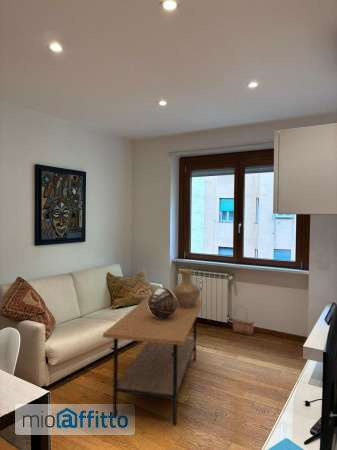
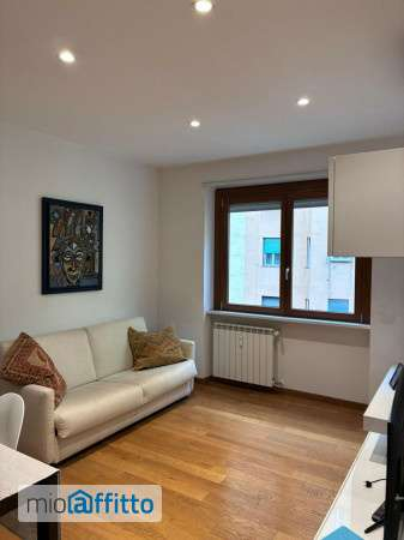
- basket (243, 320)
- vase (186, 287)
- decorative bowl (162, 302)
- coffee table (161, 348)
